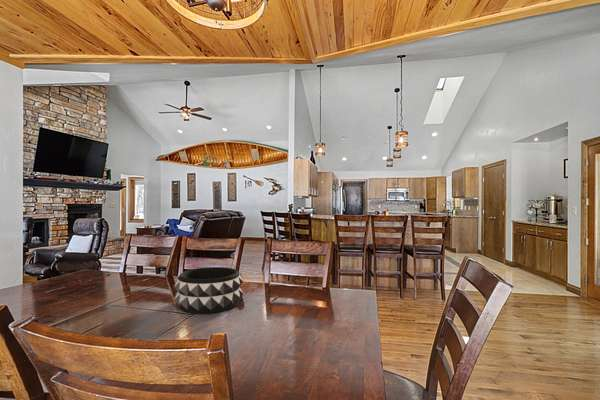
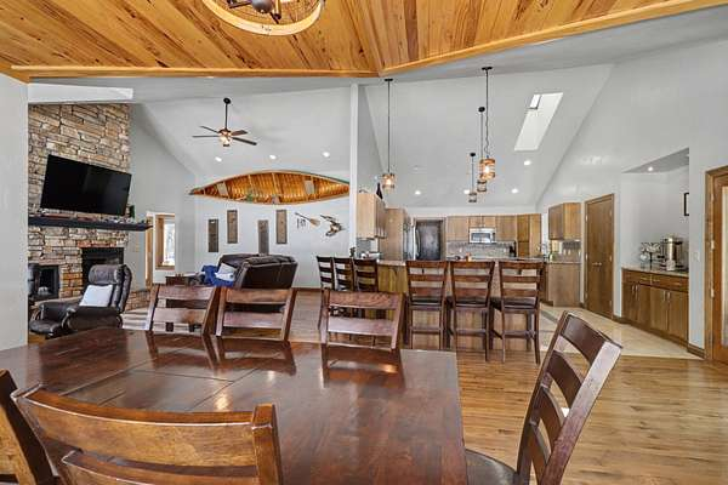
- decorative bowl (209, 288)
